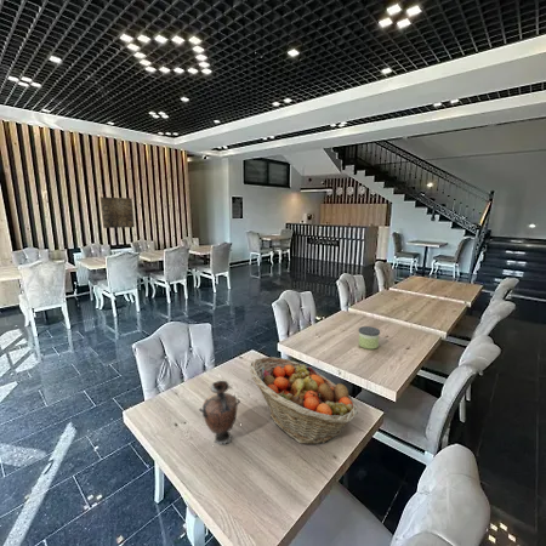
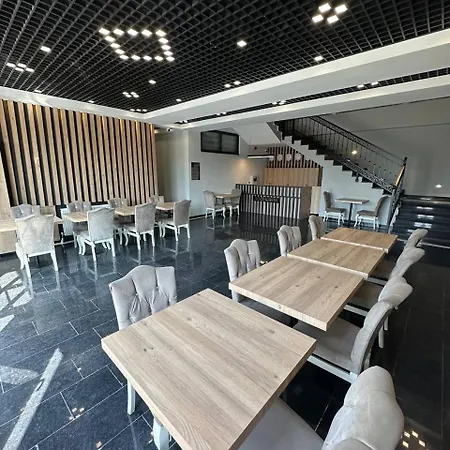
- candle (368, 337)
- fruit basket (300, 392)
- vase (221, 409)
- wall art (118, 212)
